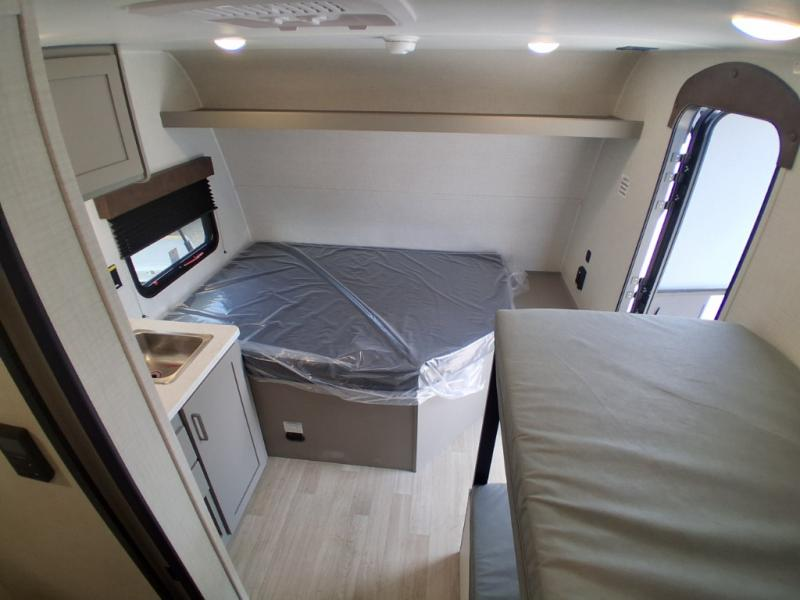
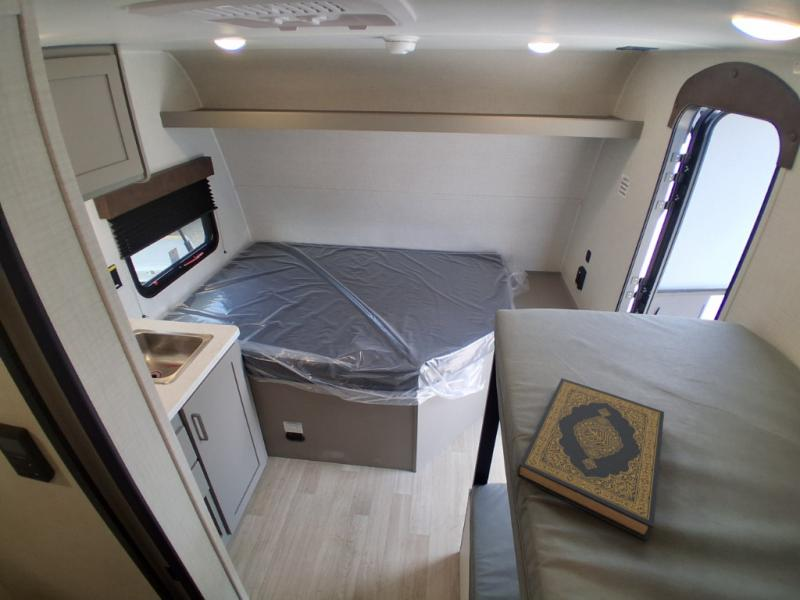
+ hardback book (594, 442)
